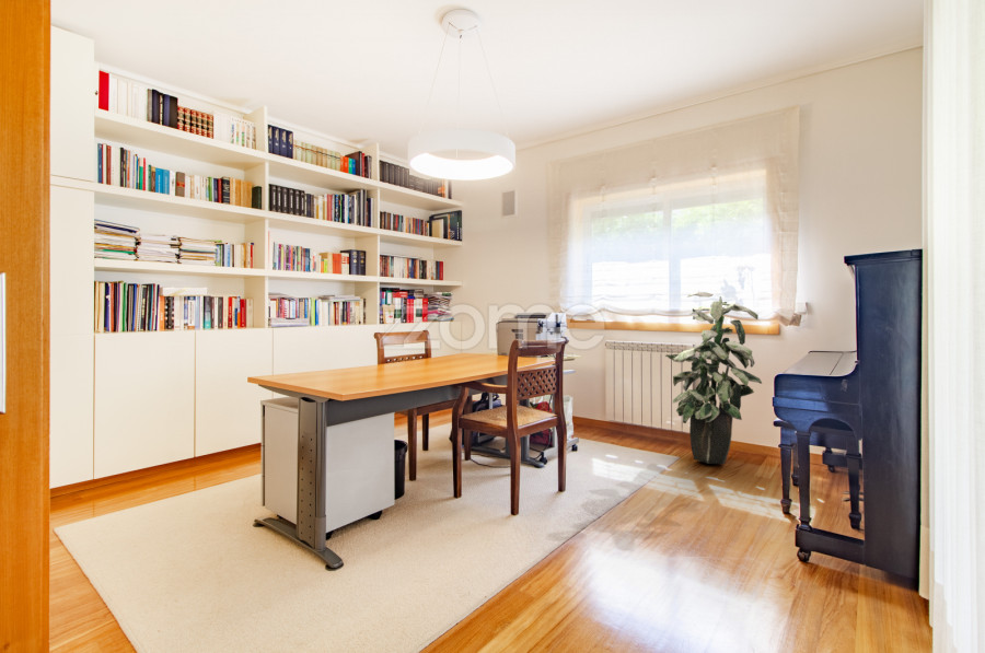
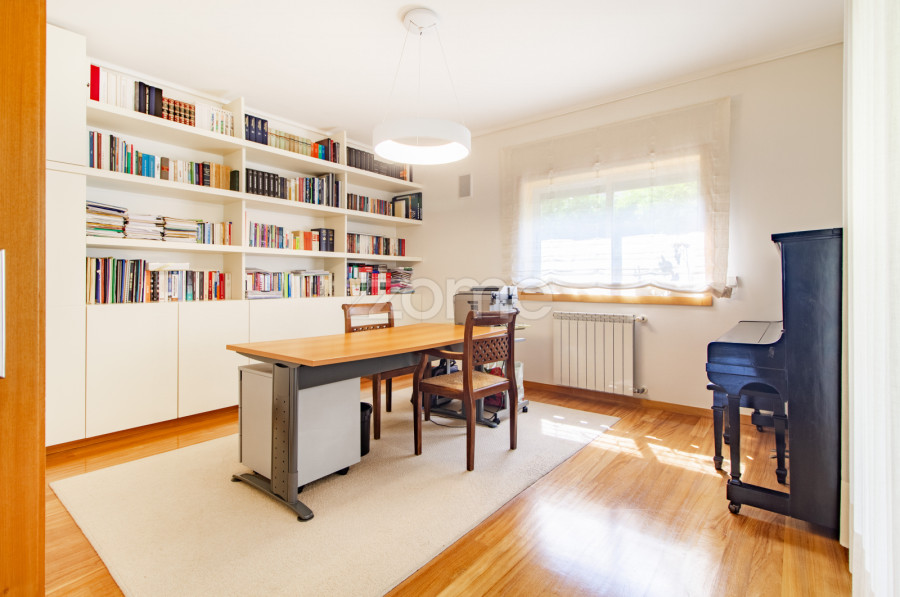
- indoor plant (709, 376)
